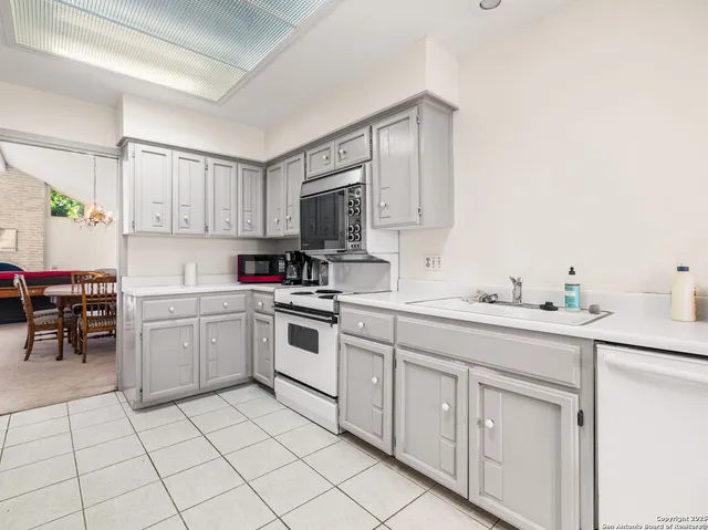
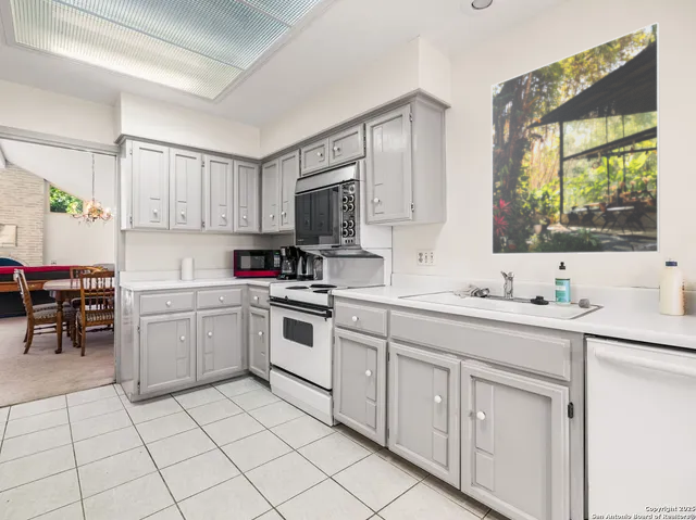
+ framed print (562, 156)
